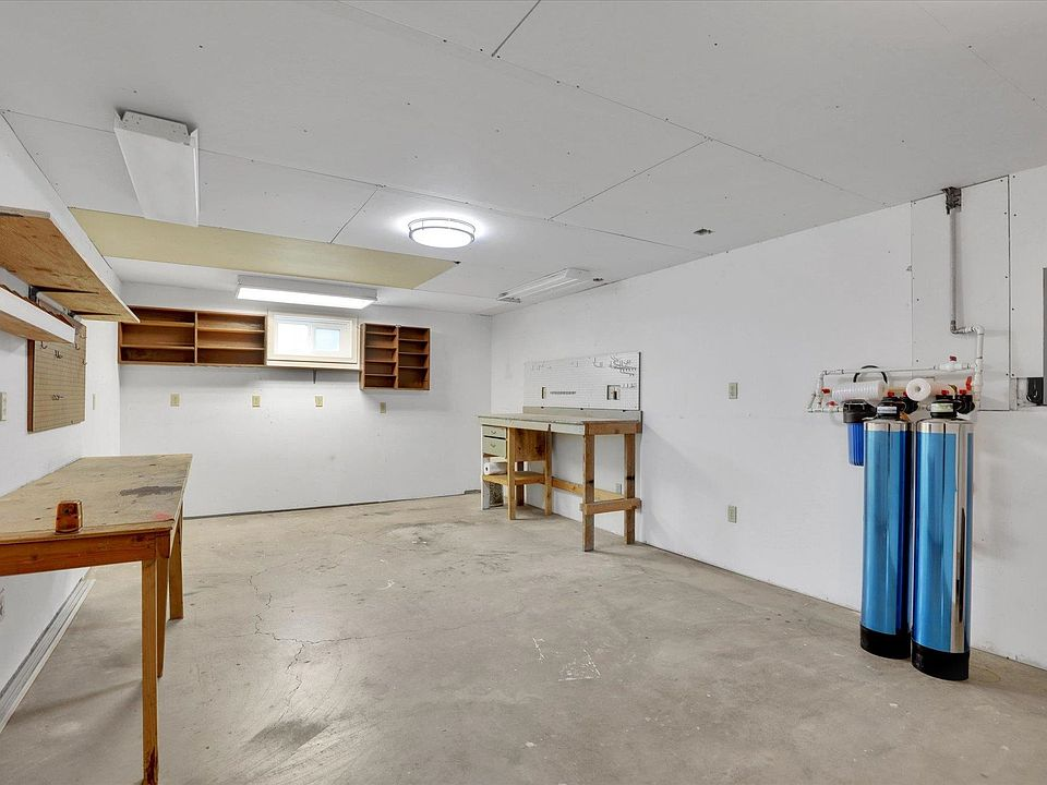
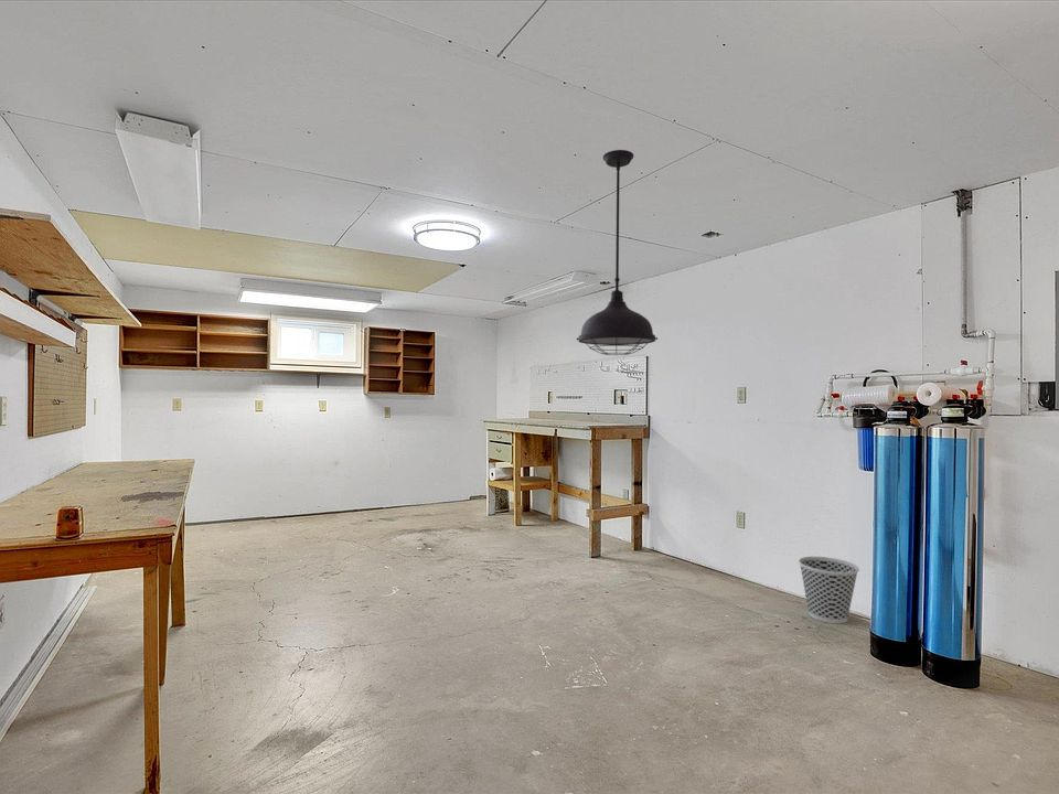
+ wastebasket (827, 590)
+ light fixture (617, 255)
